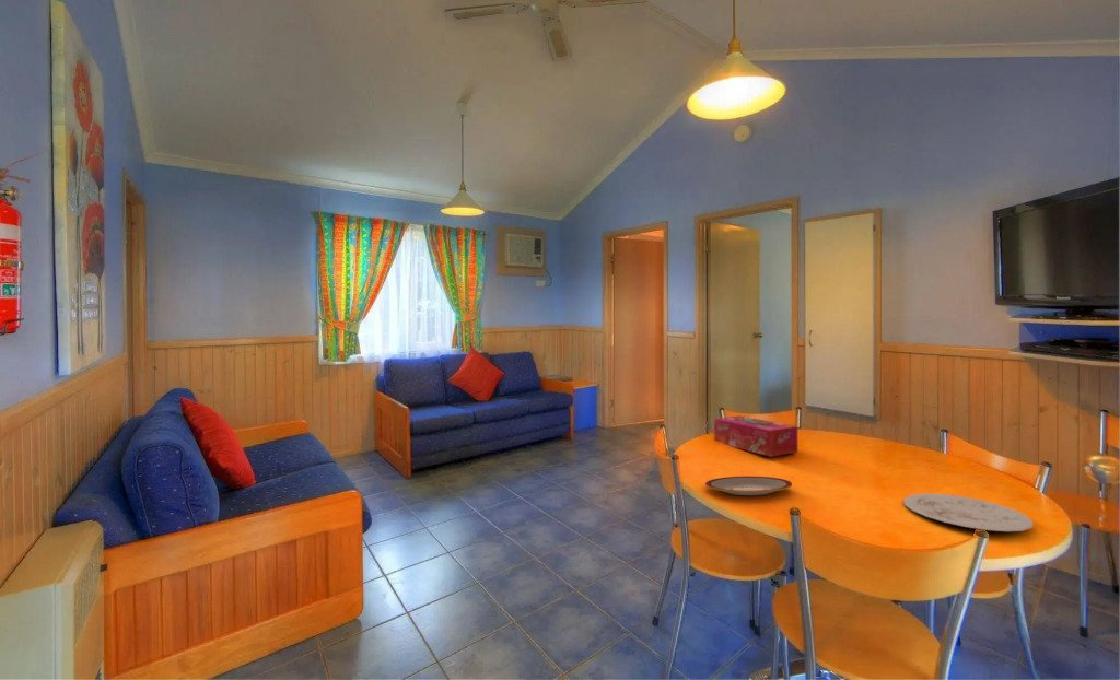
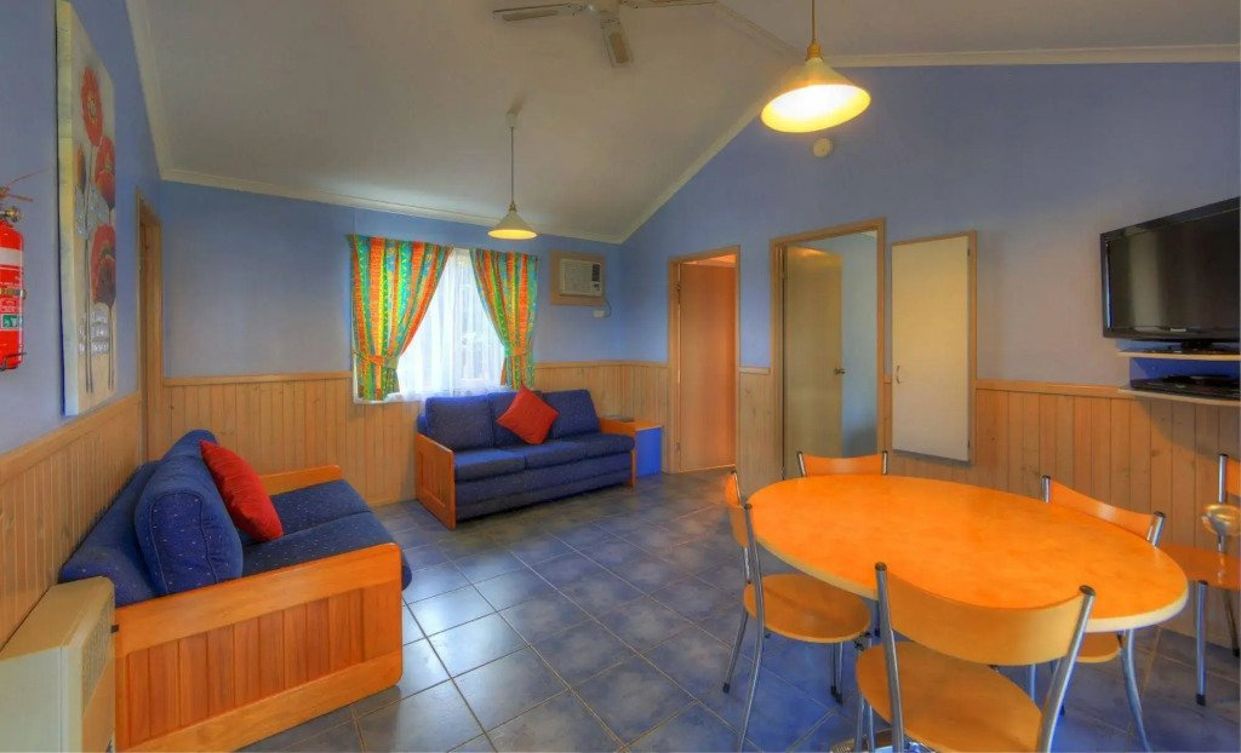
- plate (748, 486)
- tissue box (754, 434)
- plate (964, 512)
